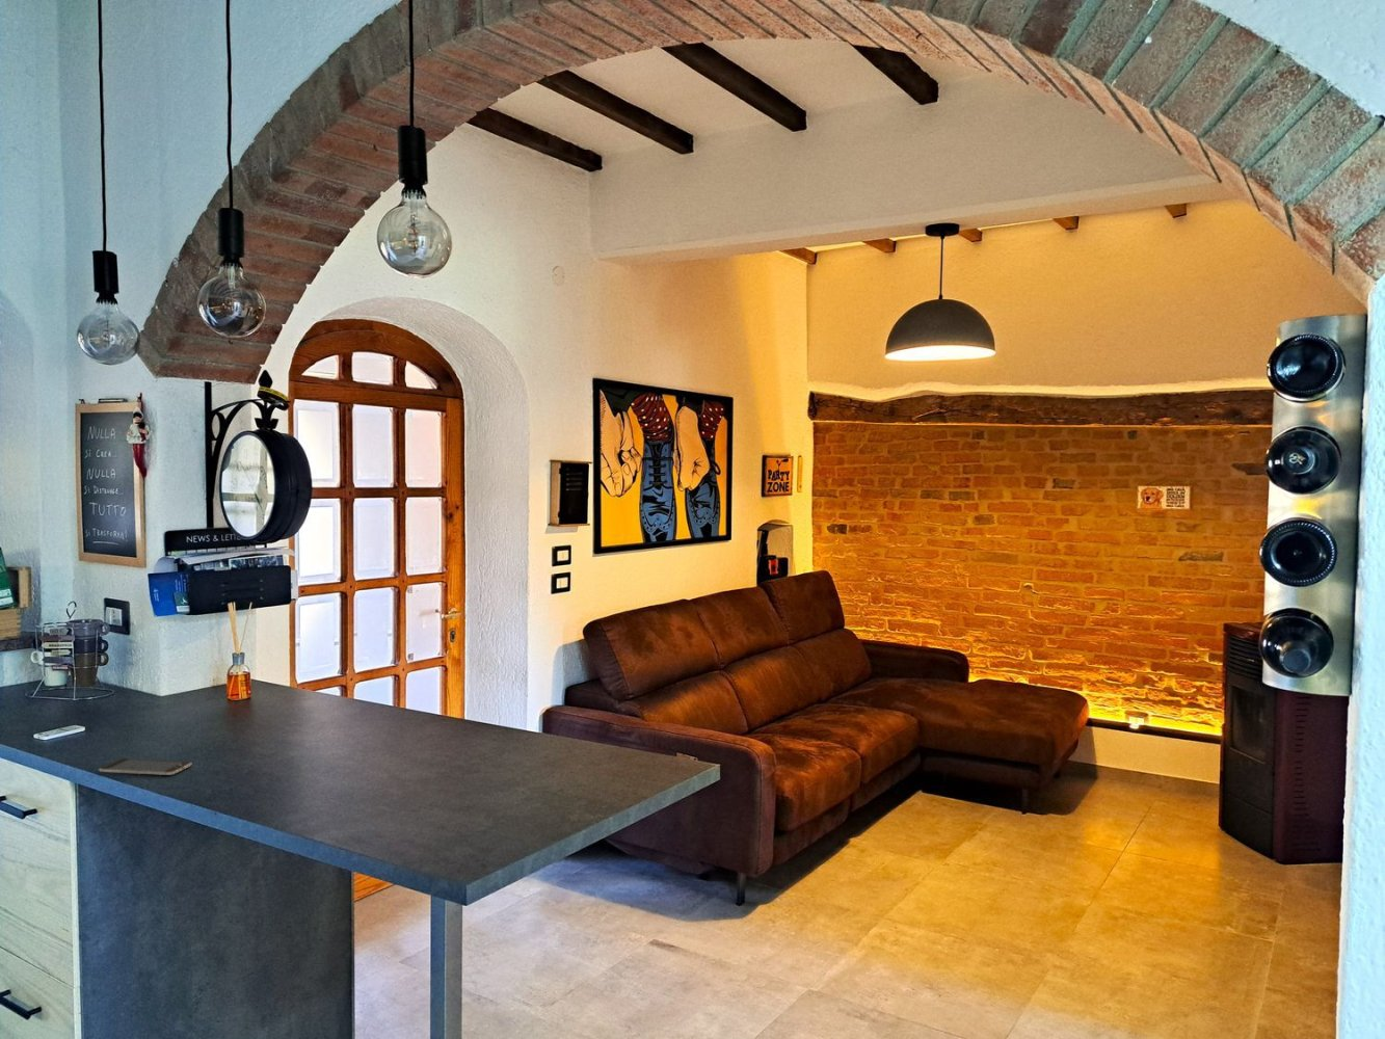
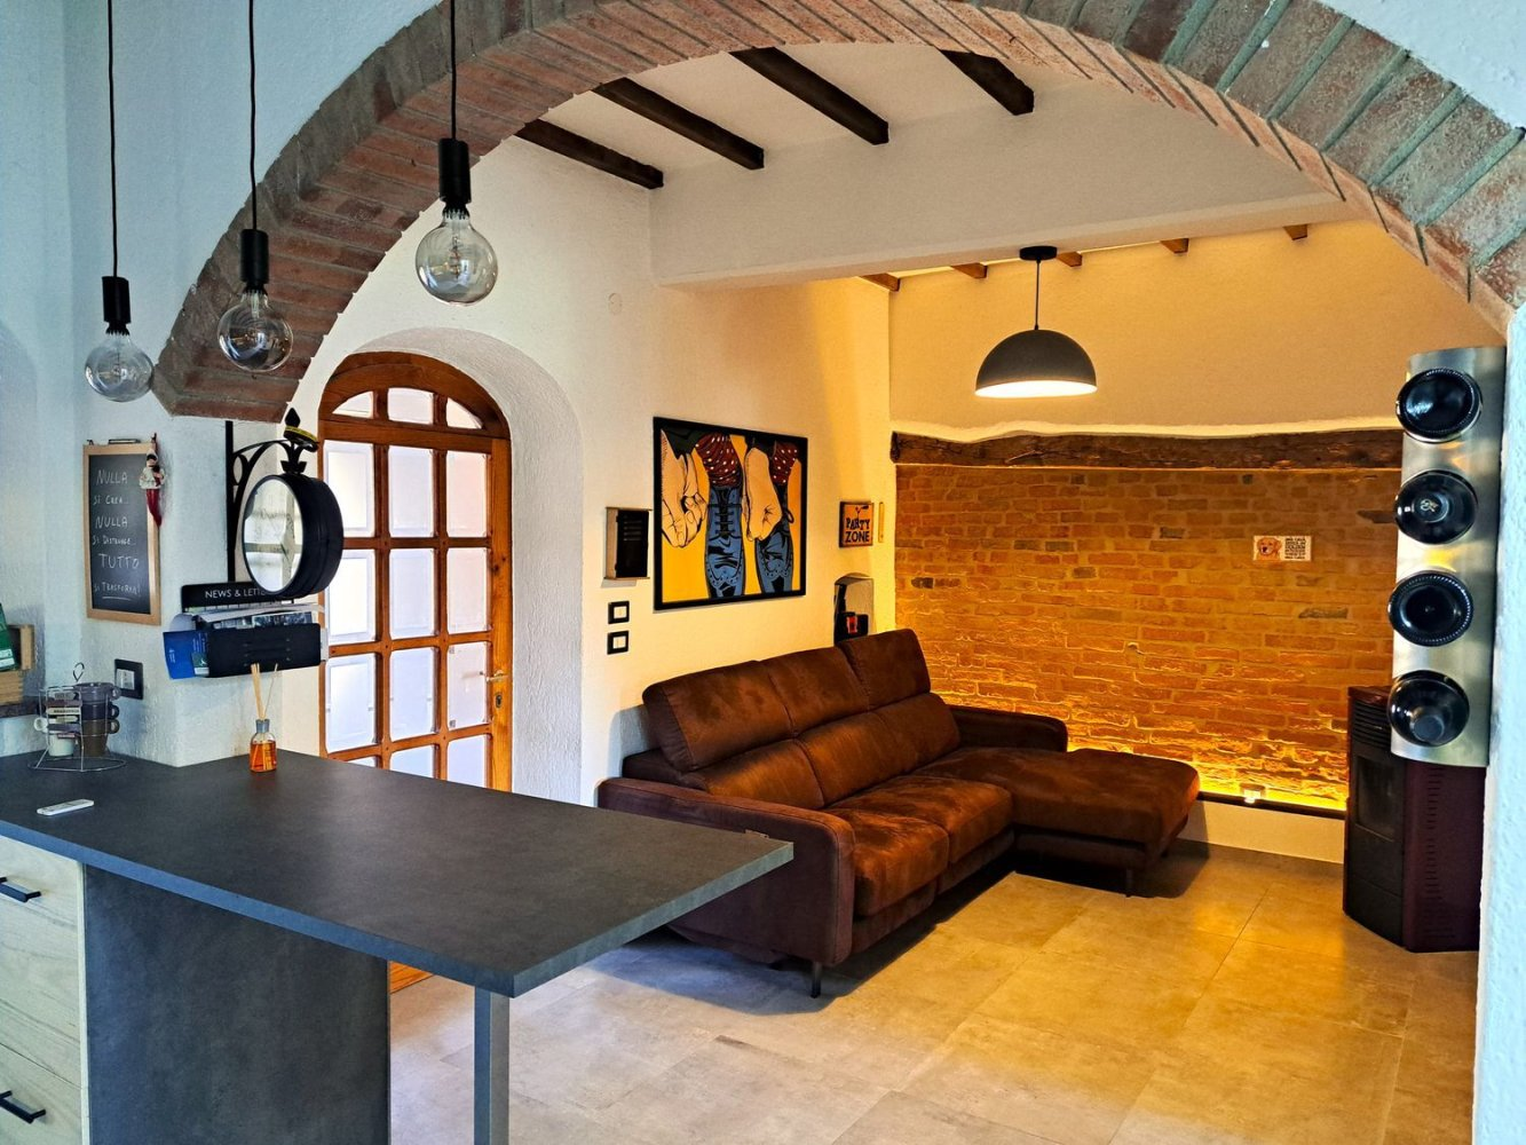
- smartphone (145, 766)
